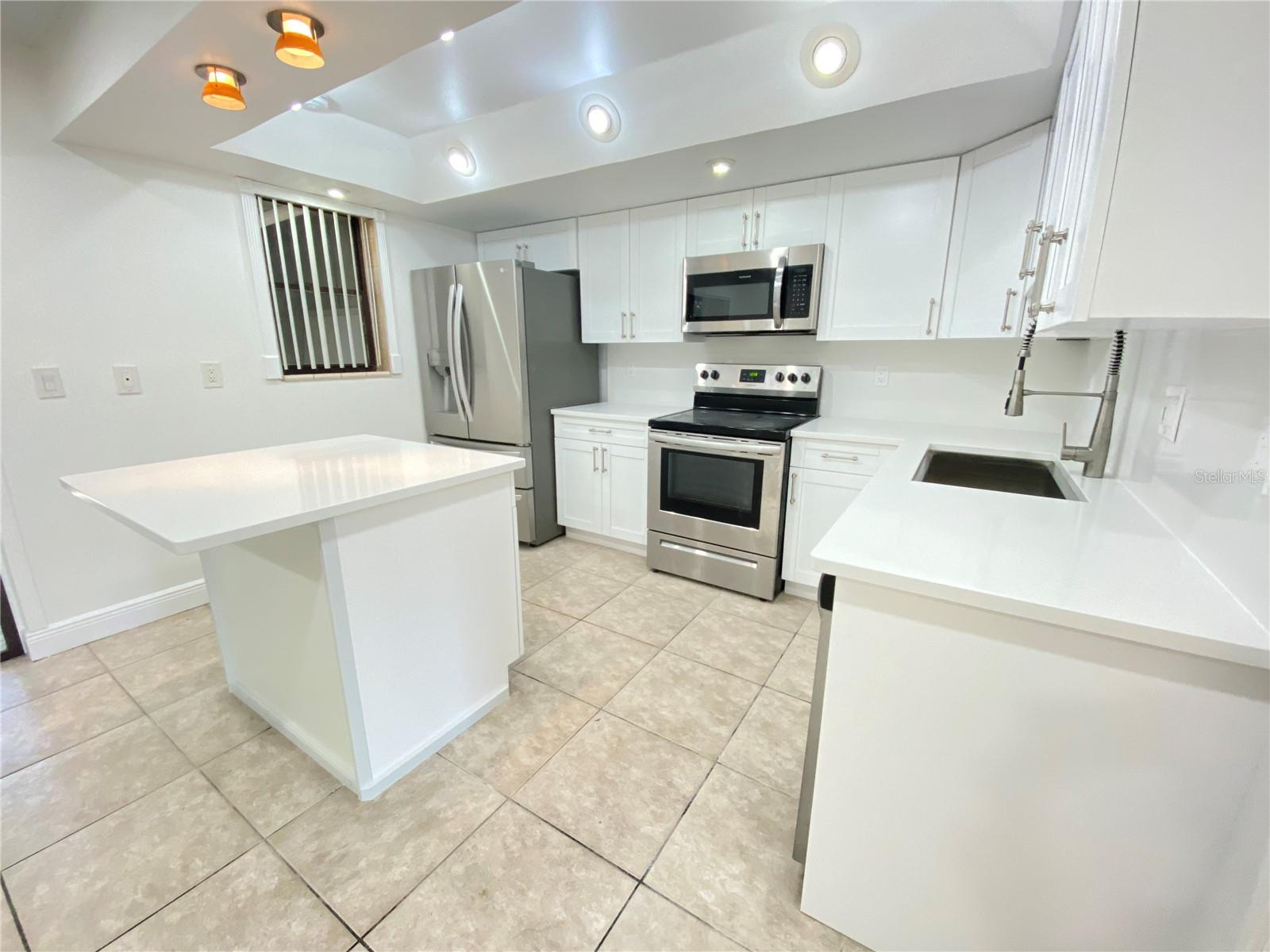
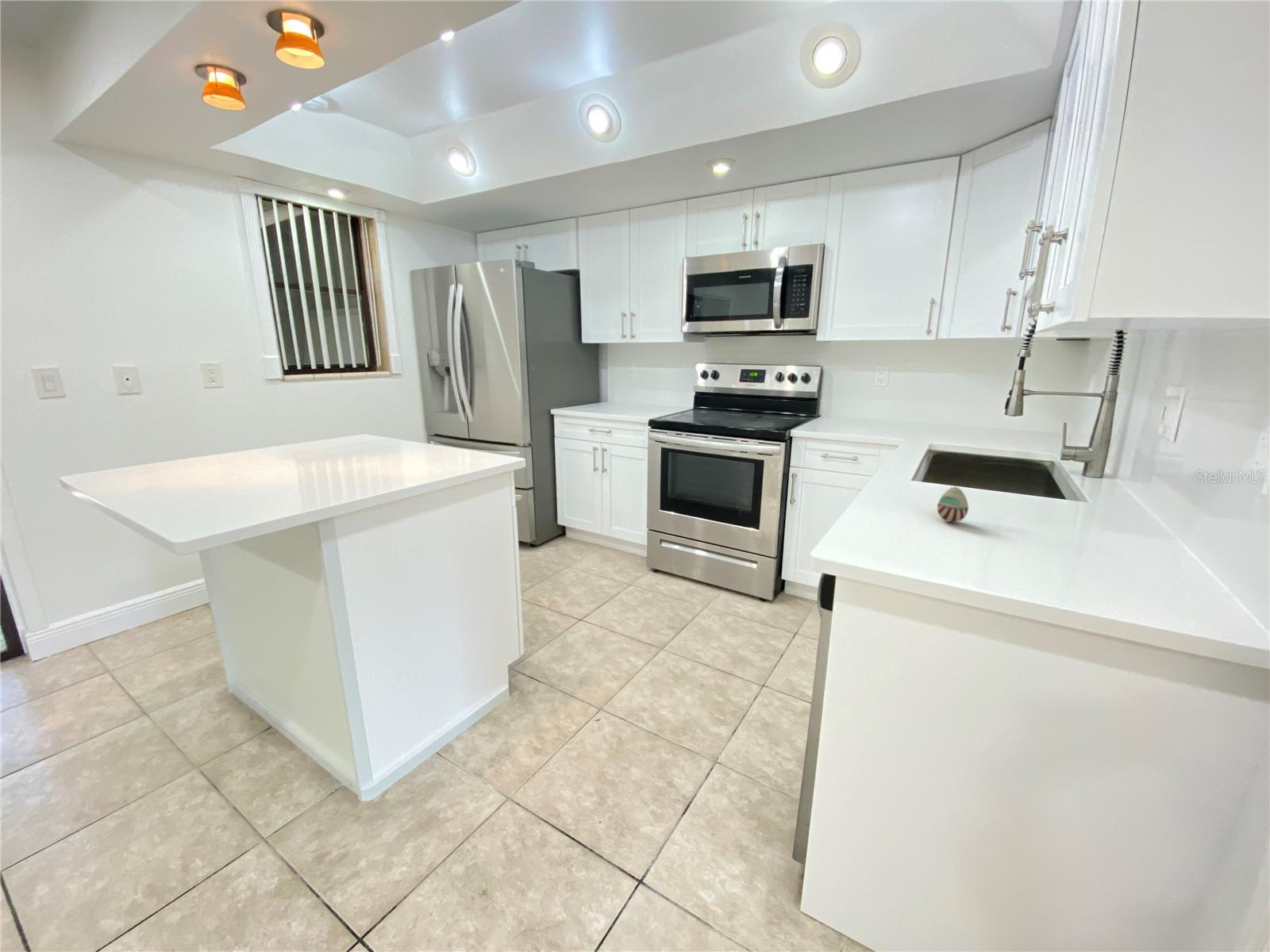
+ decorative egg (952, 504)
